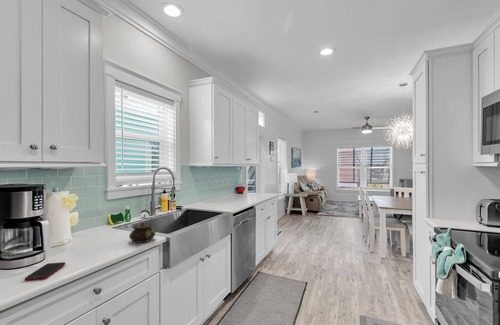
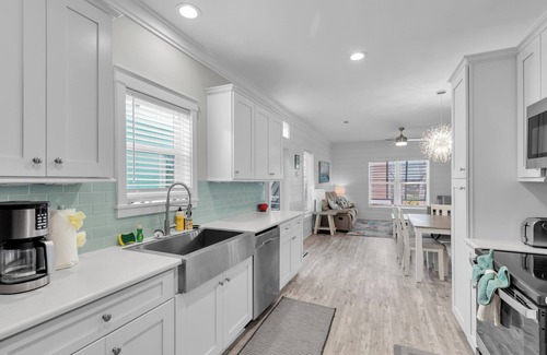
- cell phone (46, 270)
- teapot (142, 231)
